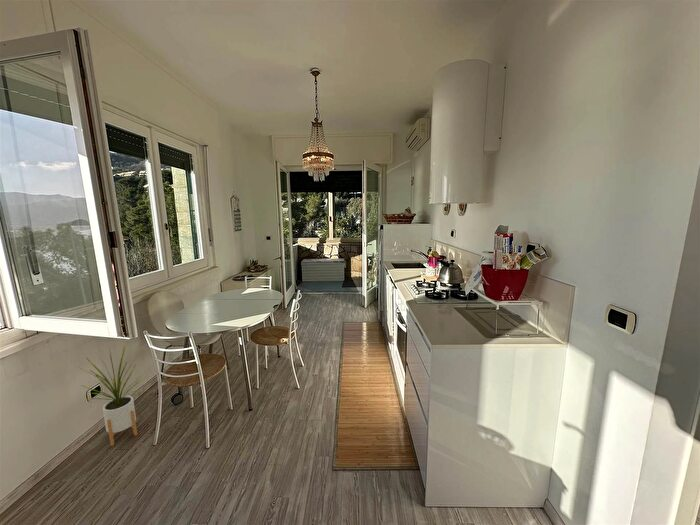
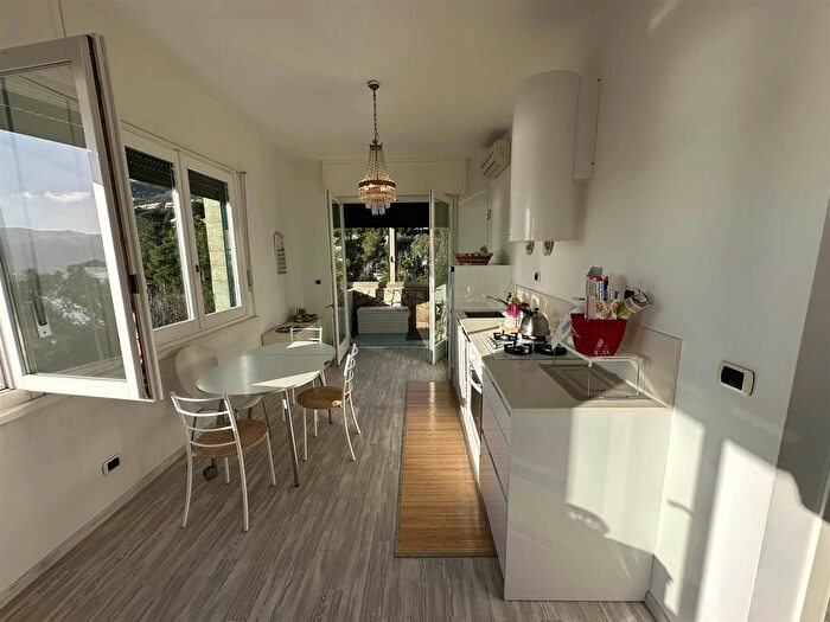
- house plant (116, 392)
